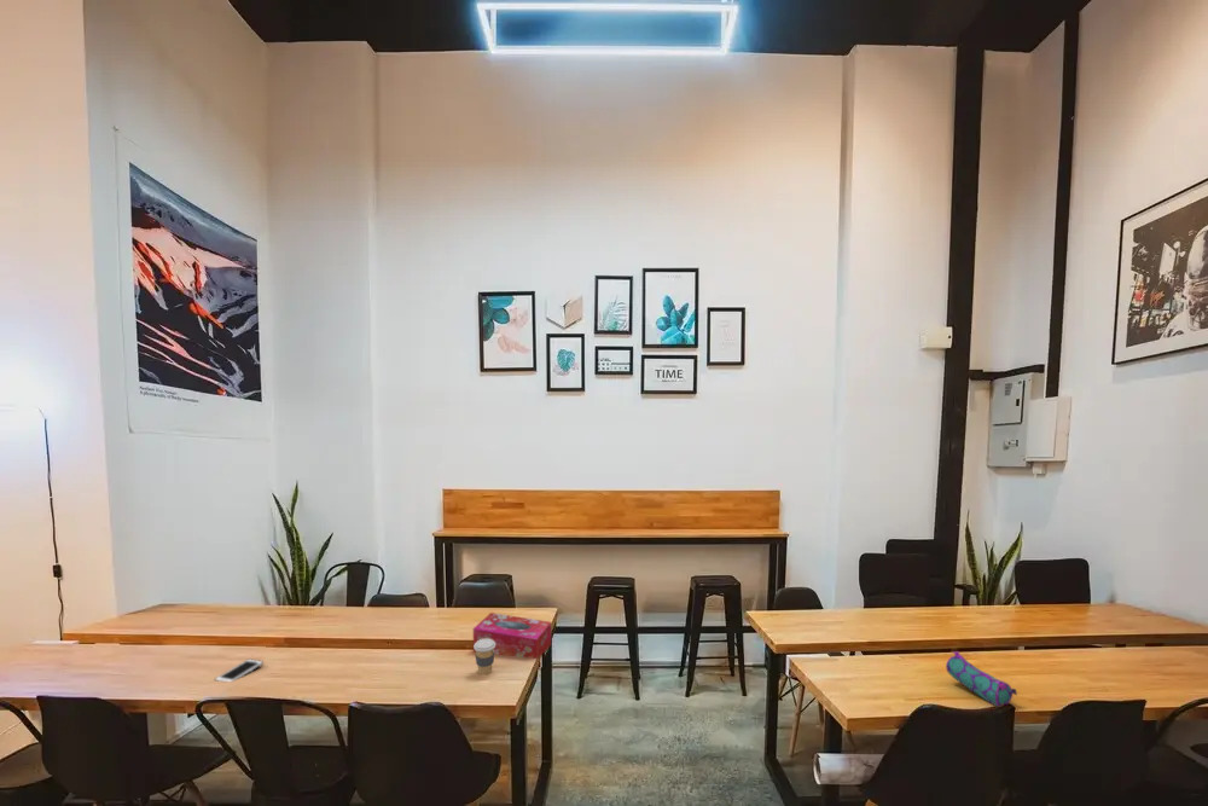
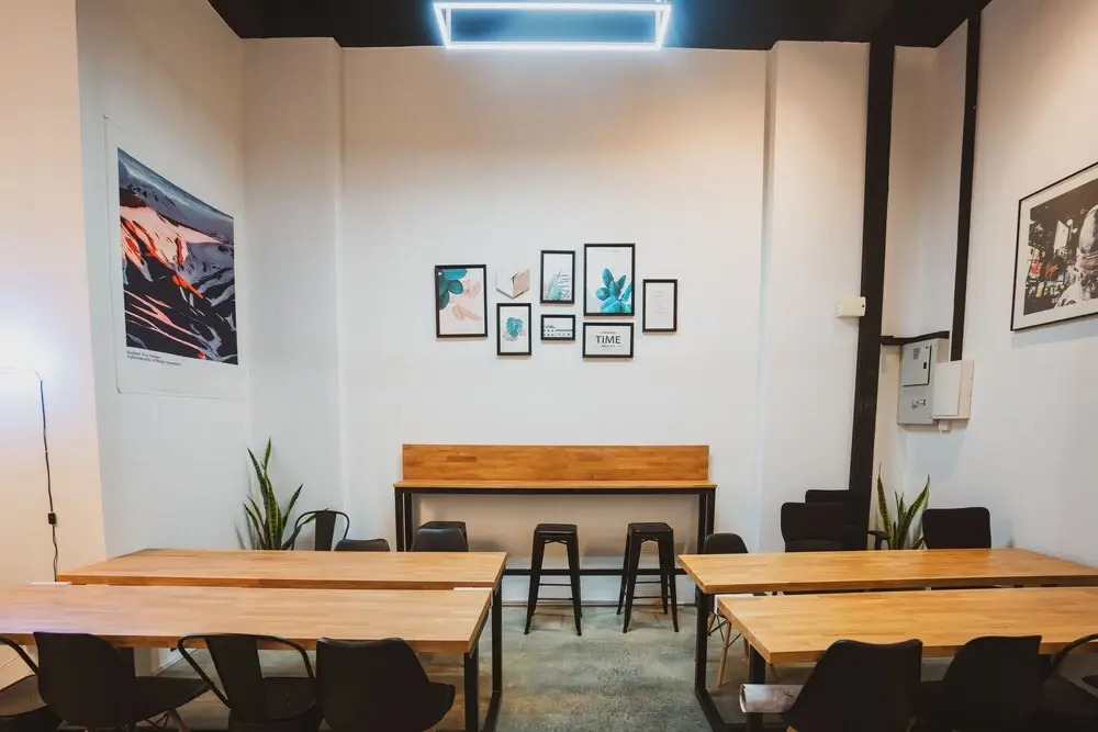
- pencil case (978, 679)
- tissue box (512, 636)
- coffee cup (484, 656)
- cell phone (239, 671)
